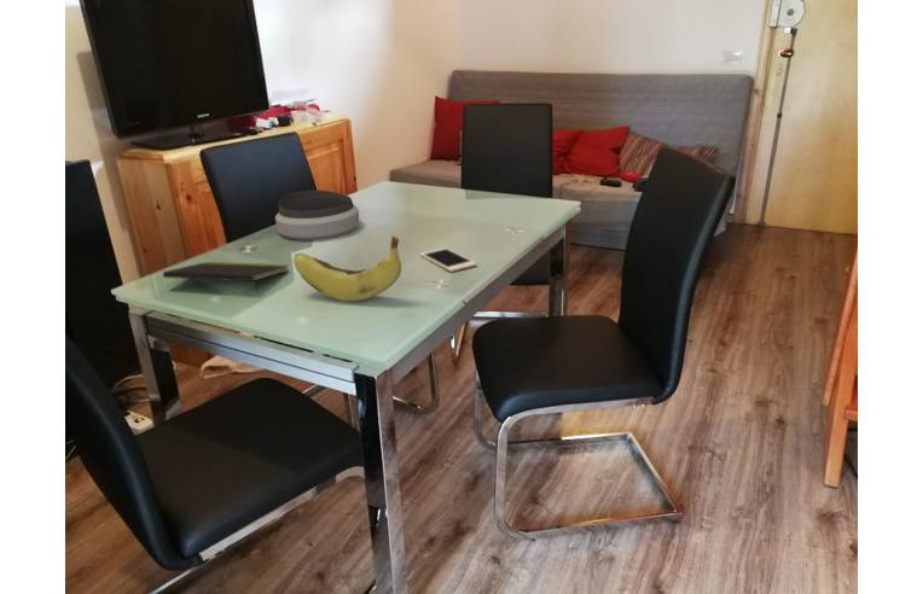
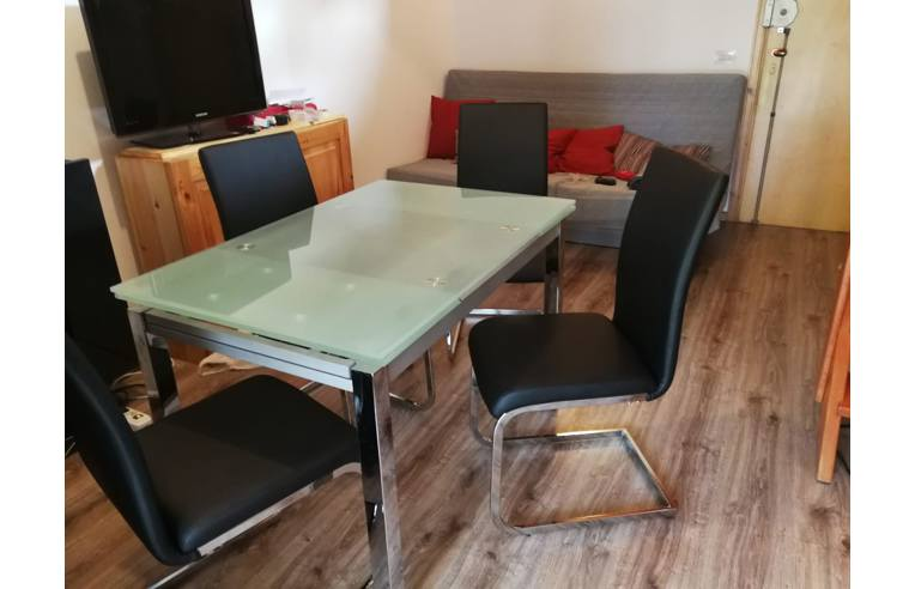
- bowl (317, 212)
- cell phone (447, 258)
- banana (347, 269)
- notepad (227, 270)
